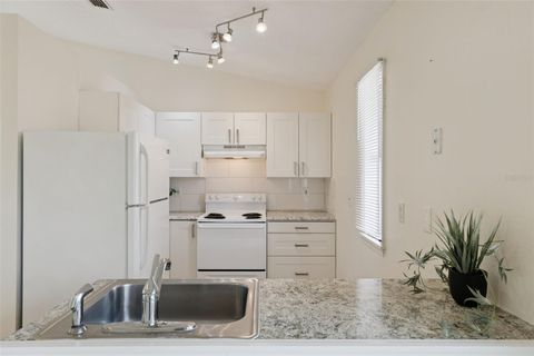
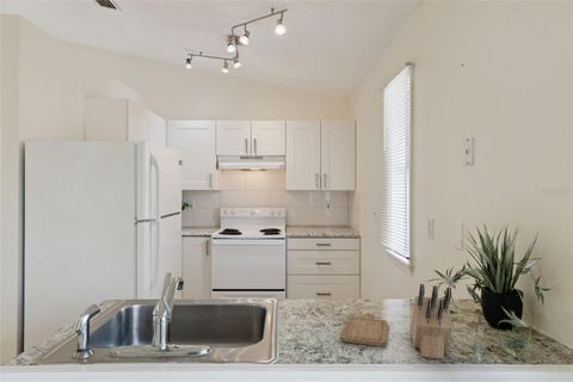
+ chopping board (365, 327)
+ knife block (430, 313)
